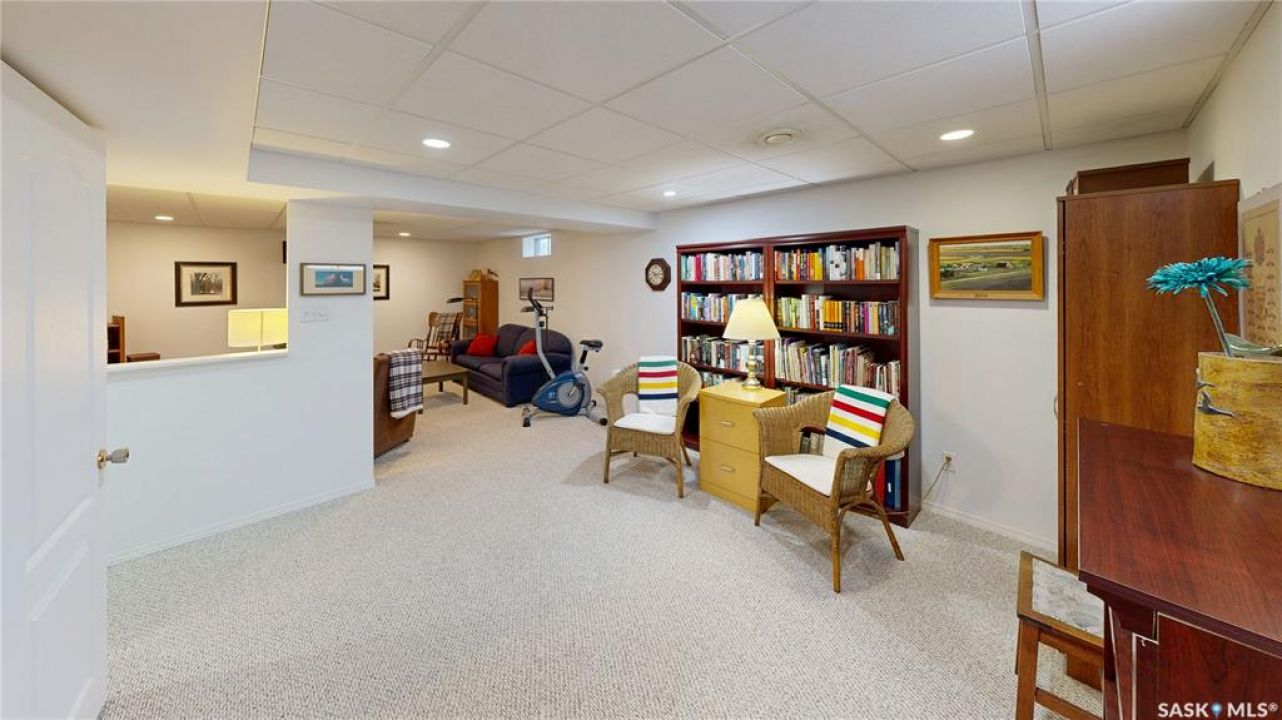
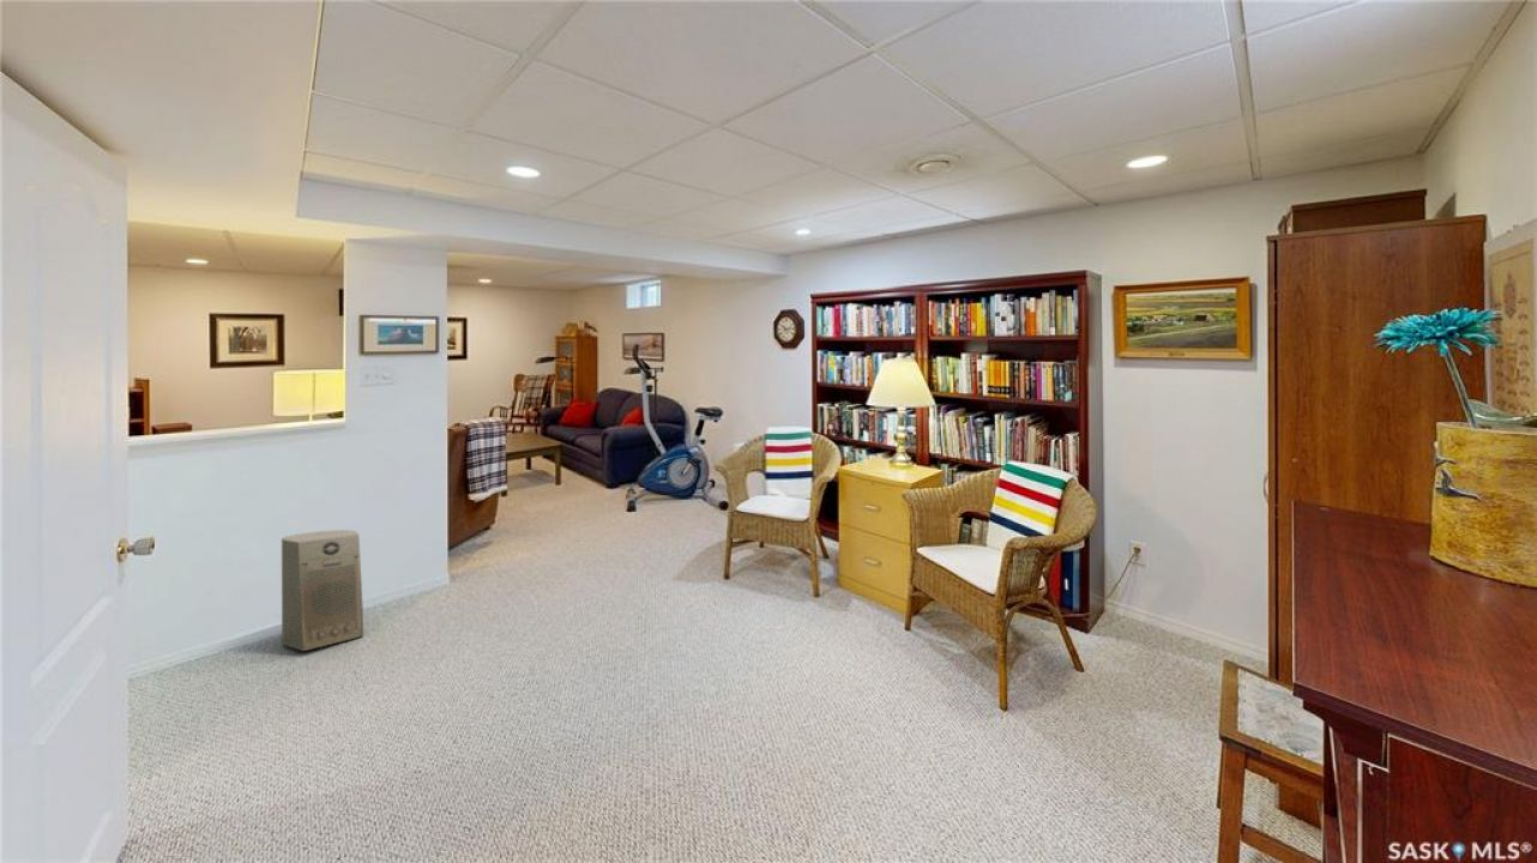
+ fan (320, 585)
